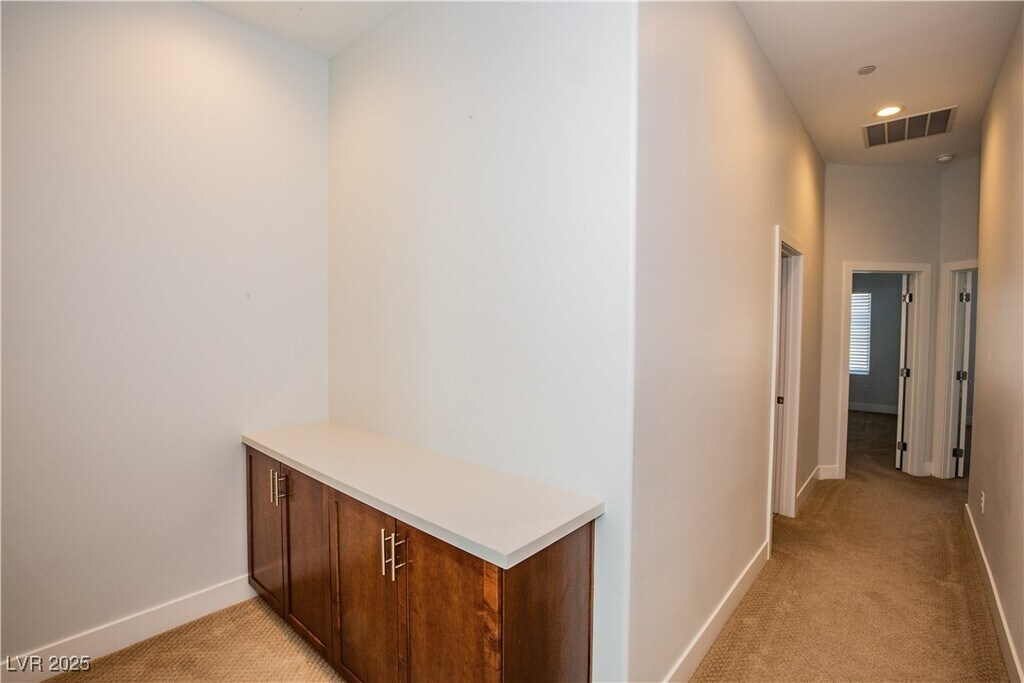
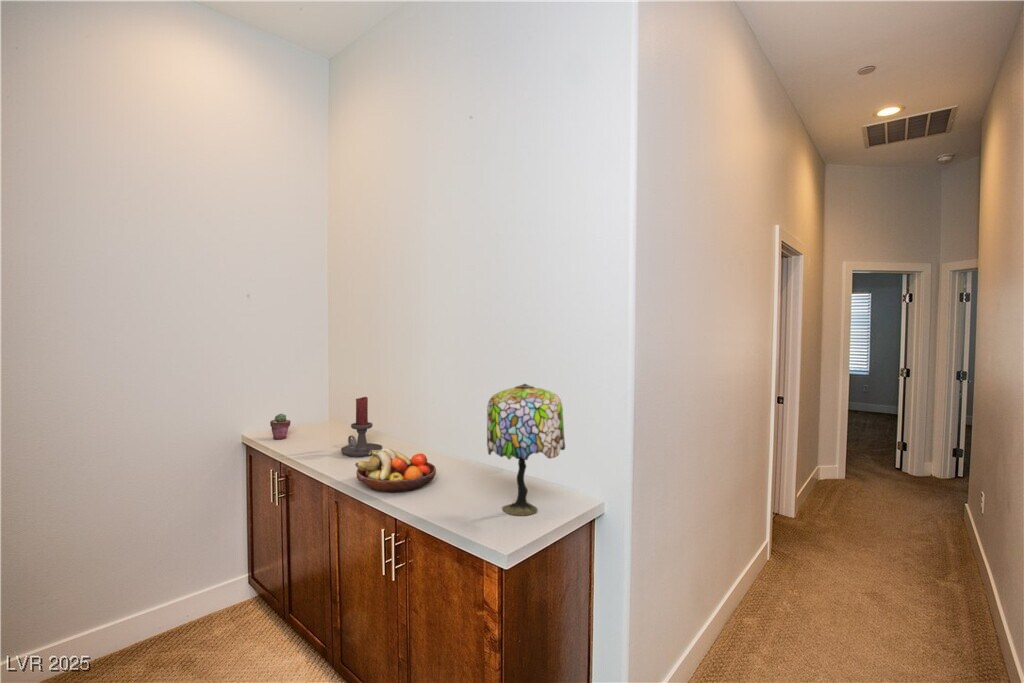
+ fruit bowl (396, 466)
+ potted succulent (280, 425)
+ table lamp (525, 446)
+ candle holder (359, 423)
